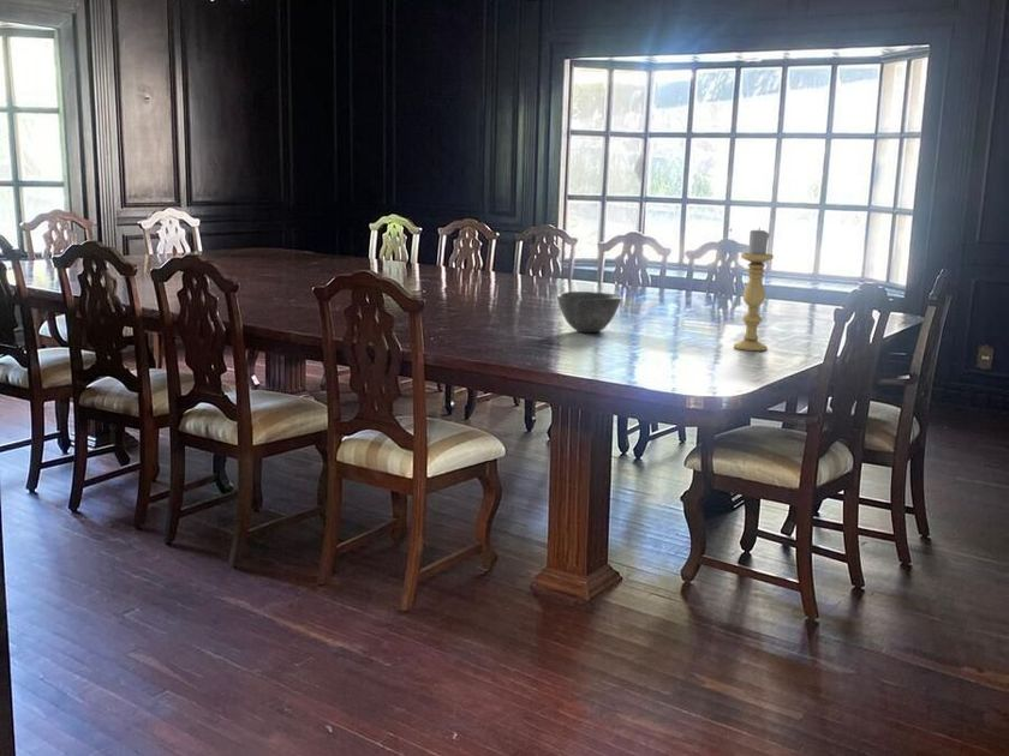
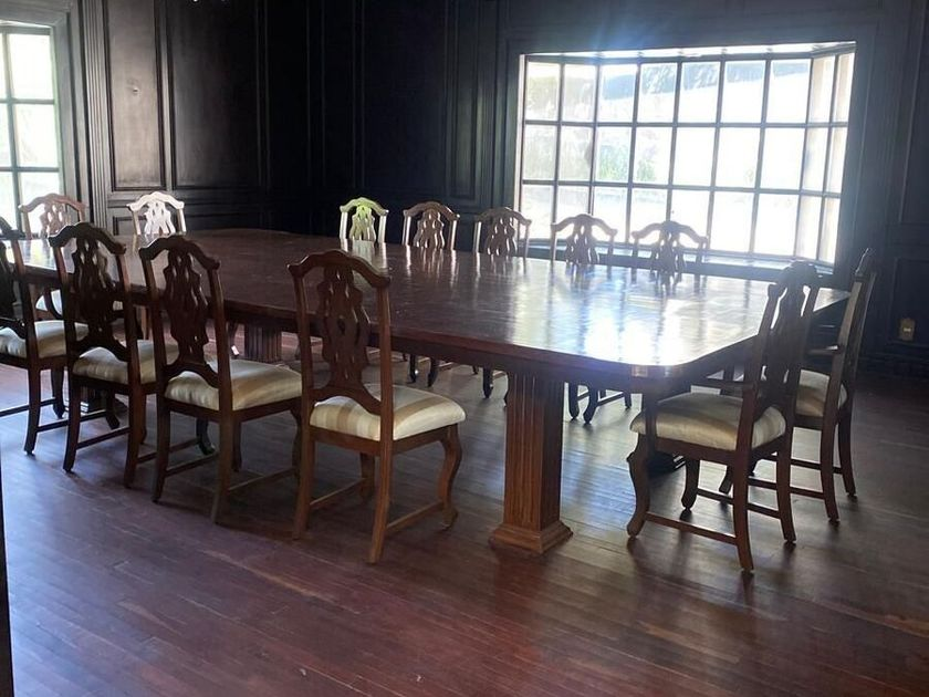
- candle holder (754, 288)
- bowl (589, 313)
